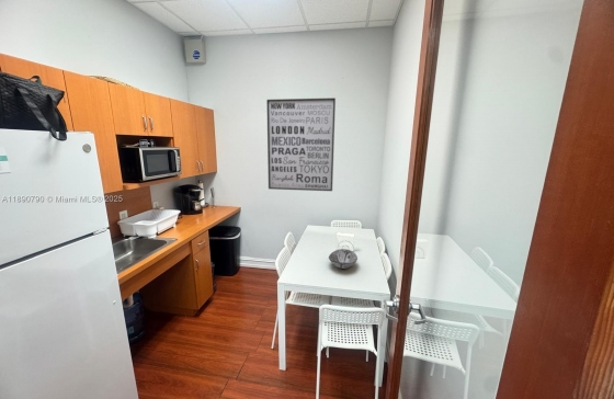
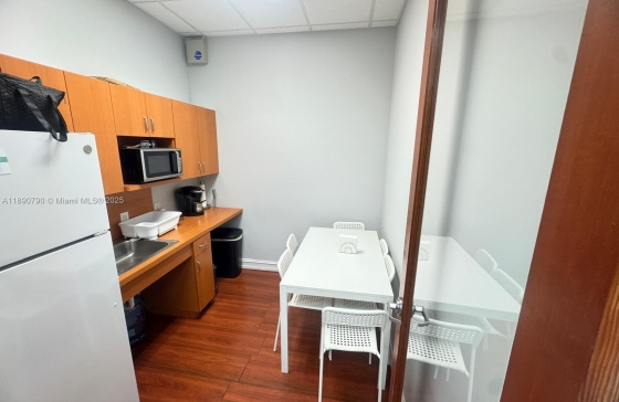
- decorative bowl (342, 260)
- wall art (299, 146)
